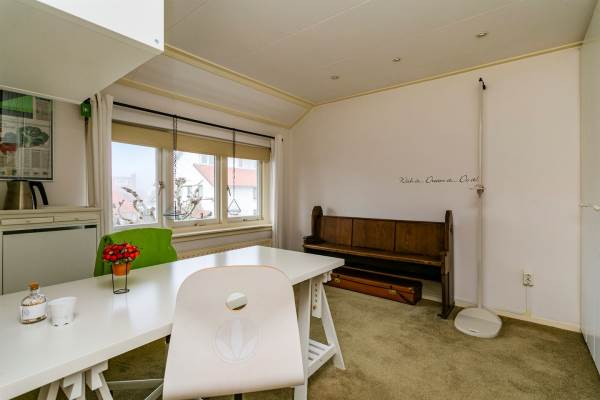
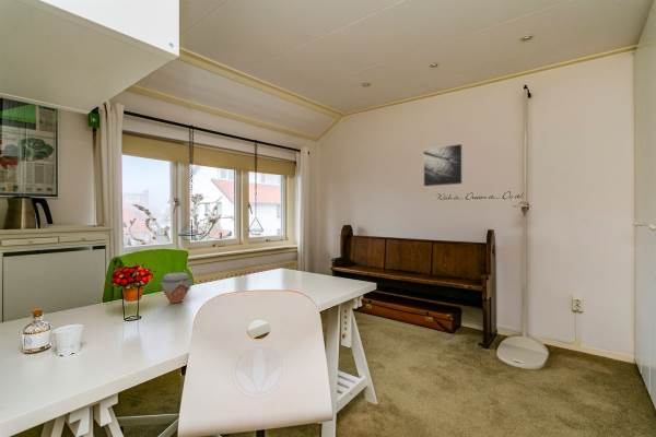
+ jar (176, 287)
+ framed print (442, 166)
